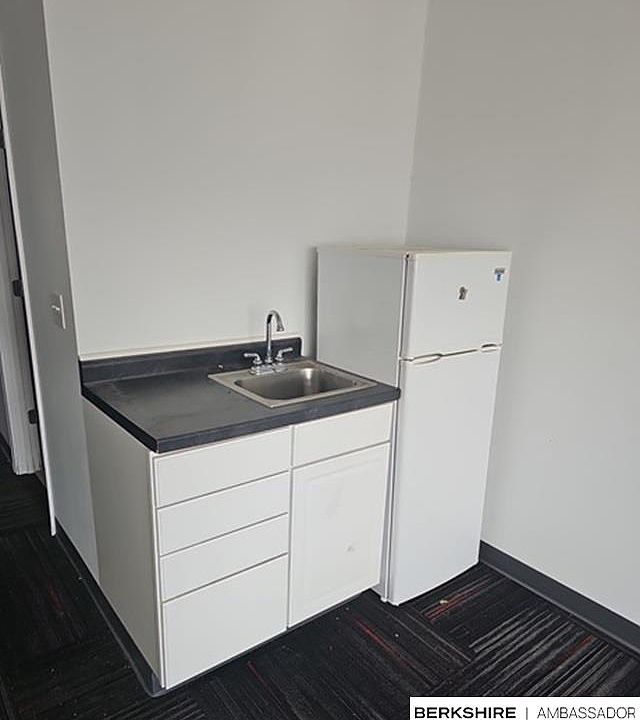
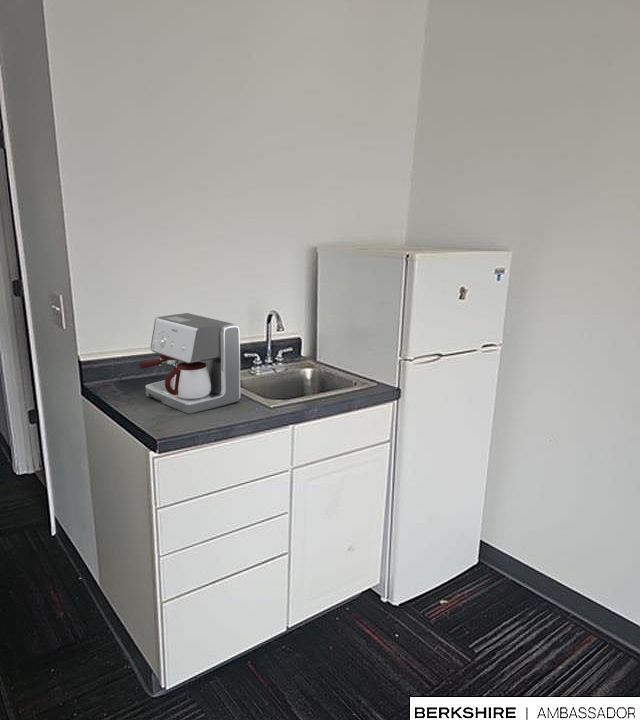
+ coffee maker (192, 359)
